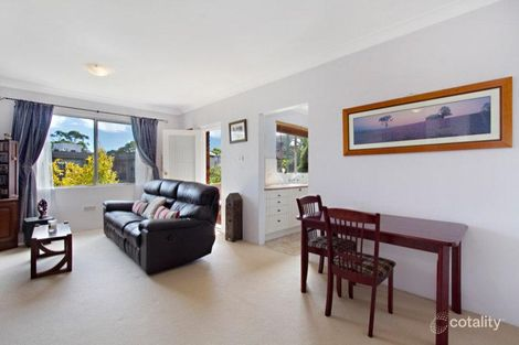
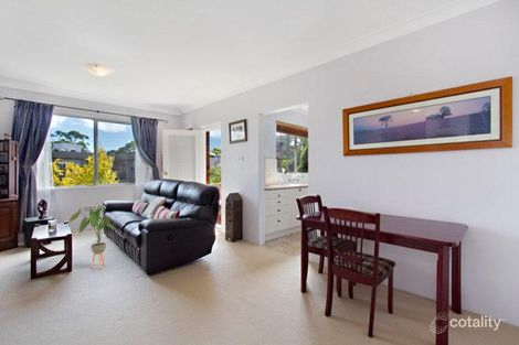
+ house plant (97, 237)
